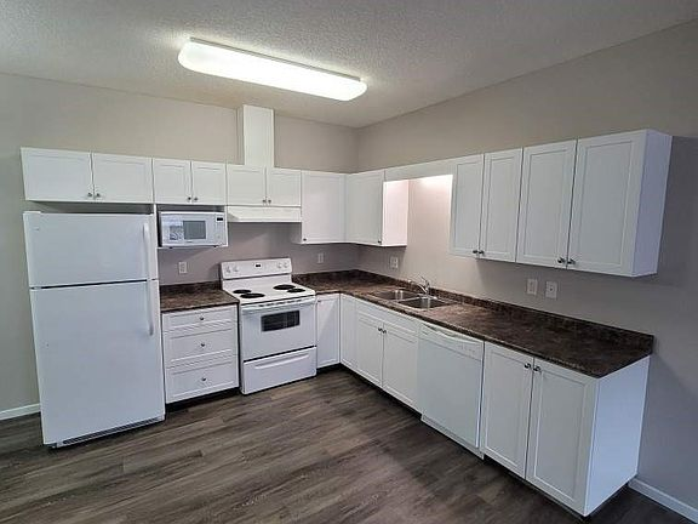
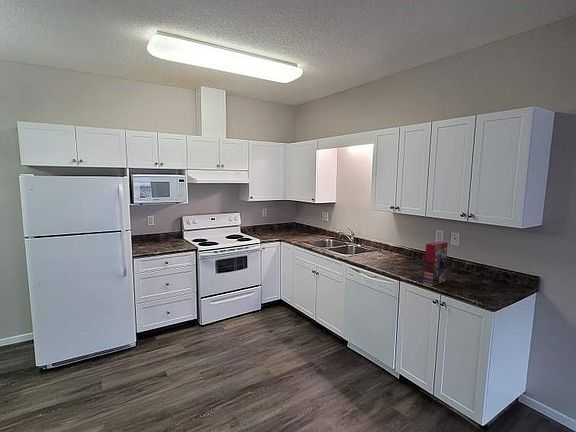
+ cereal box (435, 262)
